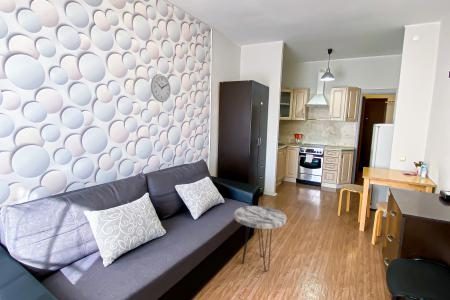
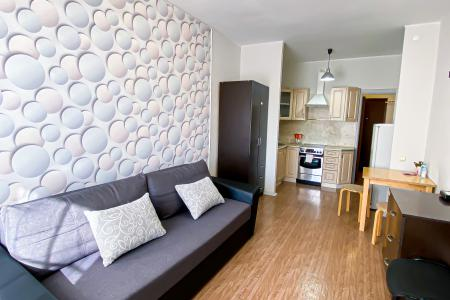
- wall clock (161, 88)
- side table (259, 239)
